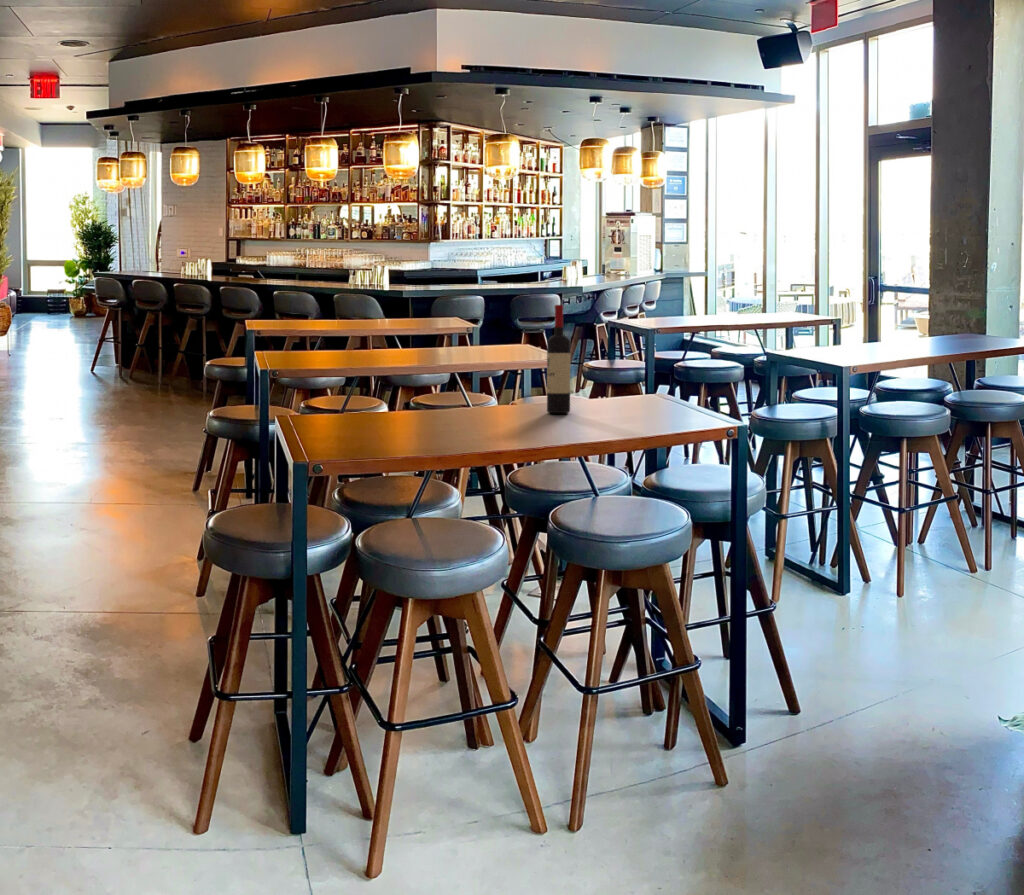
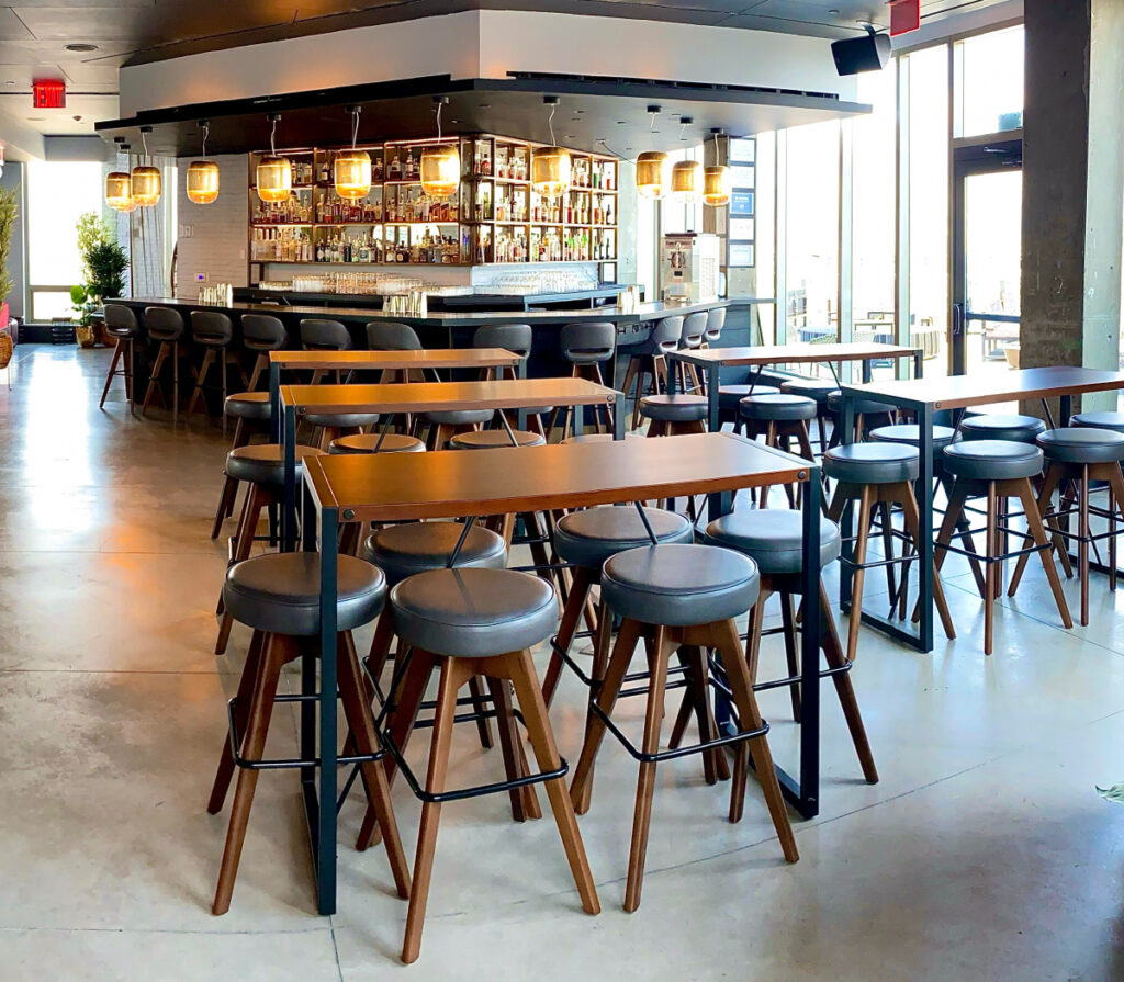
- wine bottle (558, 359)
